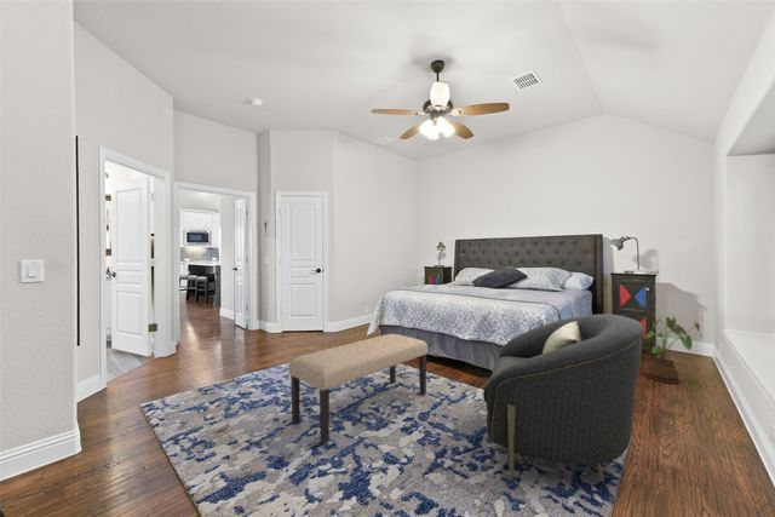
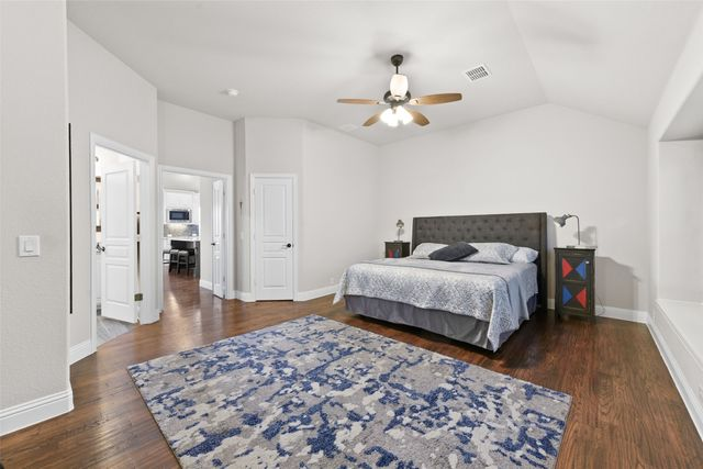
- armchair (558, 381)
- house plant (667, 350)
- bench (363, 375)
